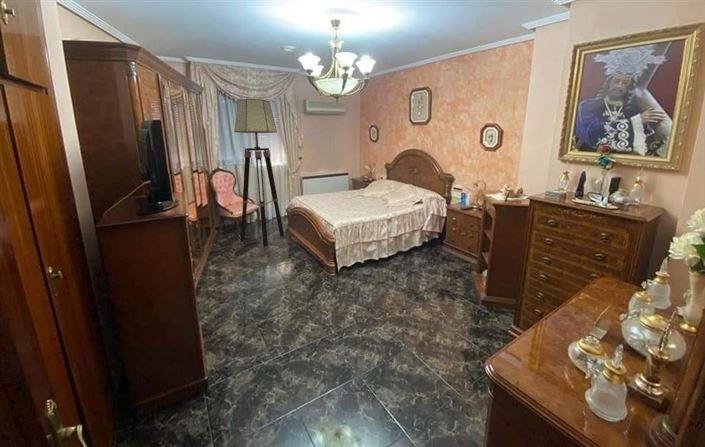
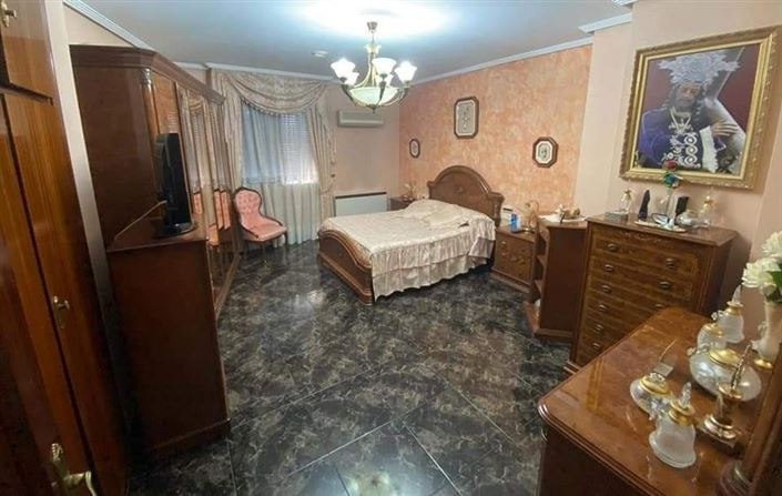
- floor lamp (257, 173)
